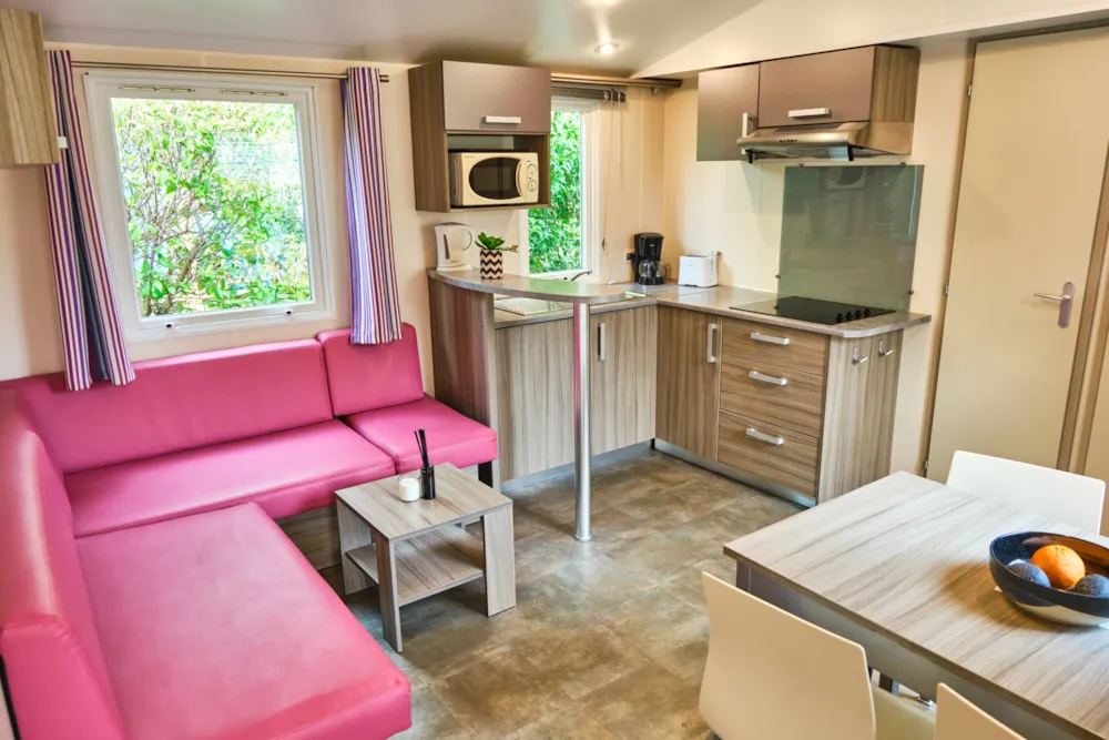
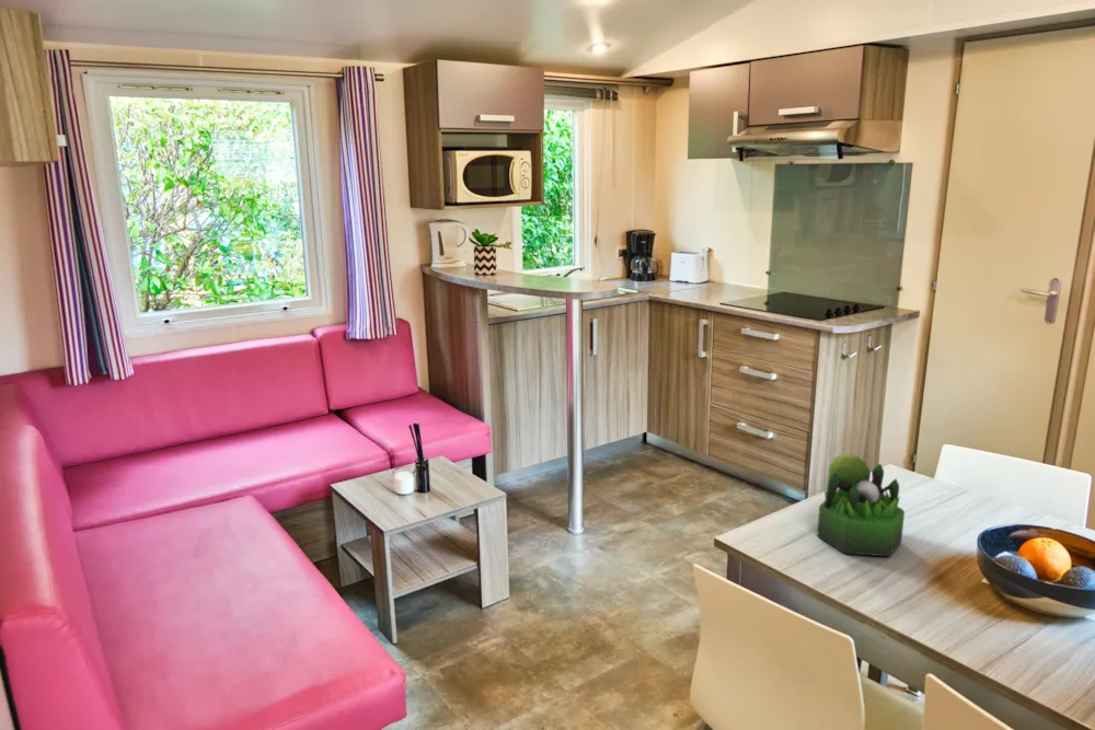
+ plant (861, 500)
